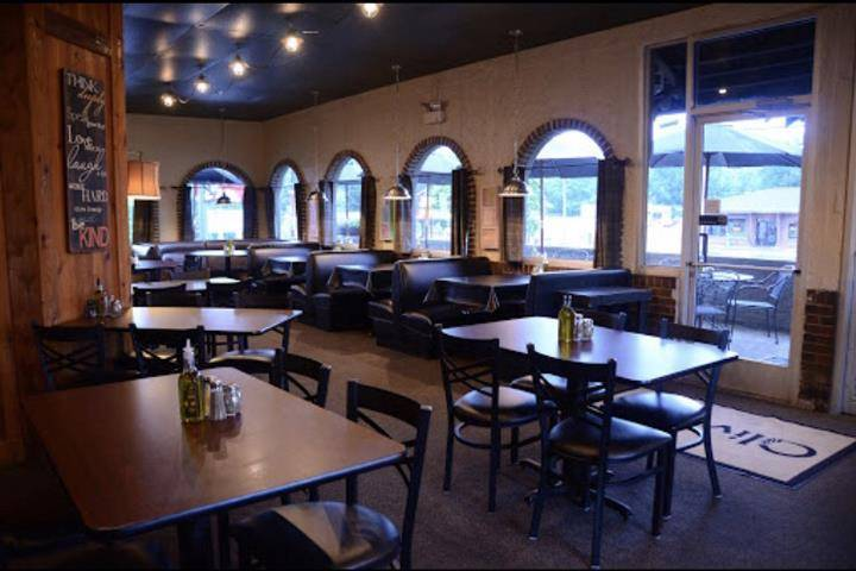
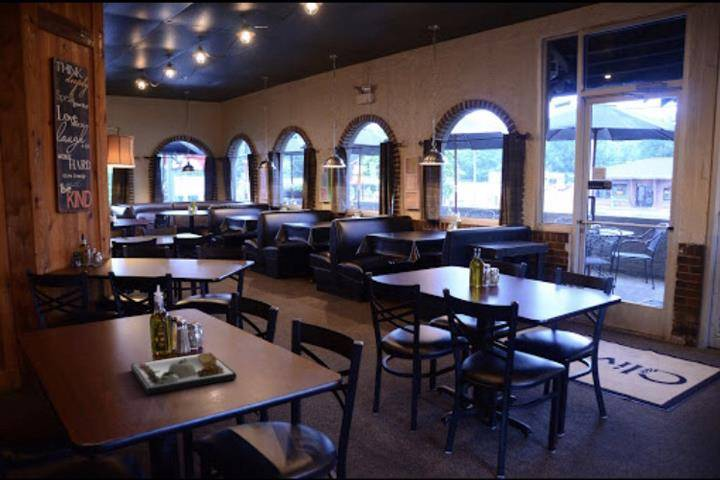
+ dinner plate (182, 364)
